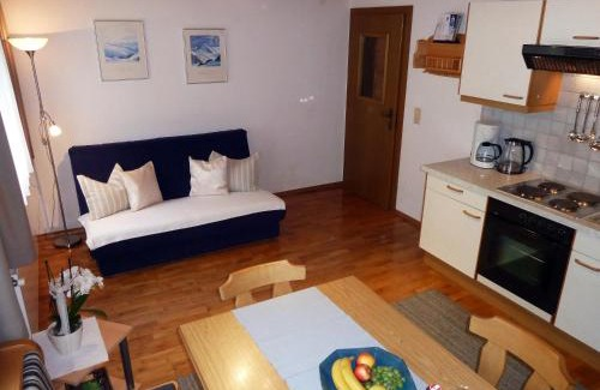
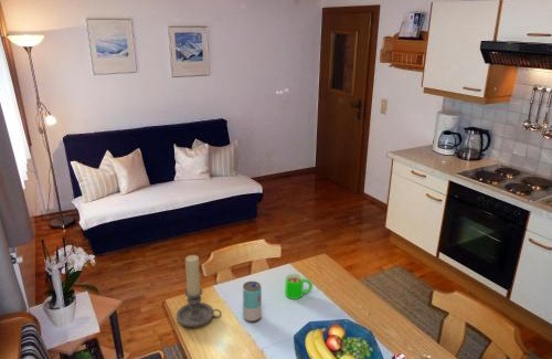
+ mug (298, 286)
+ candle holder (197, 288)
+ beverage can (252, 302)
